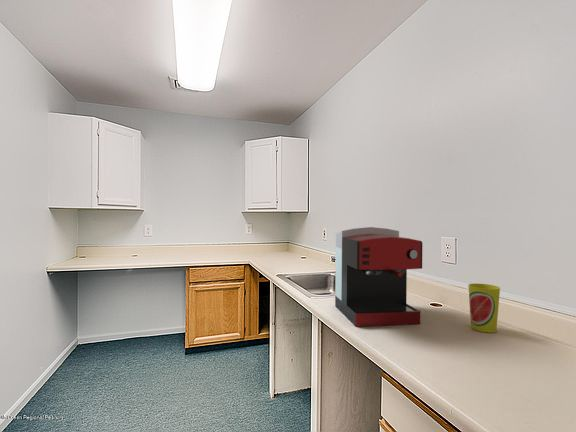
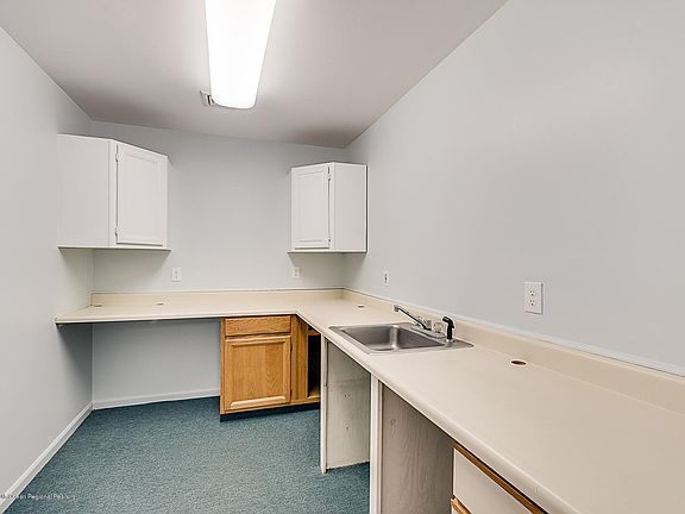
- coffee maker (378, 272)
- cup (483, 307)
